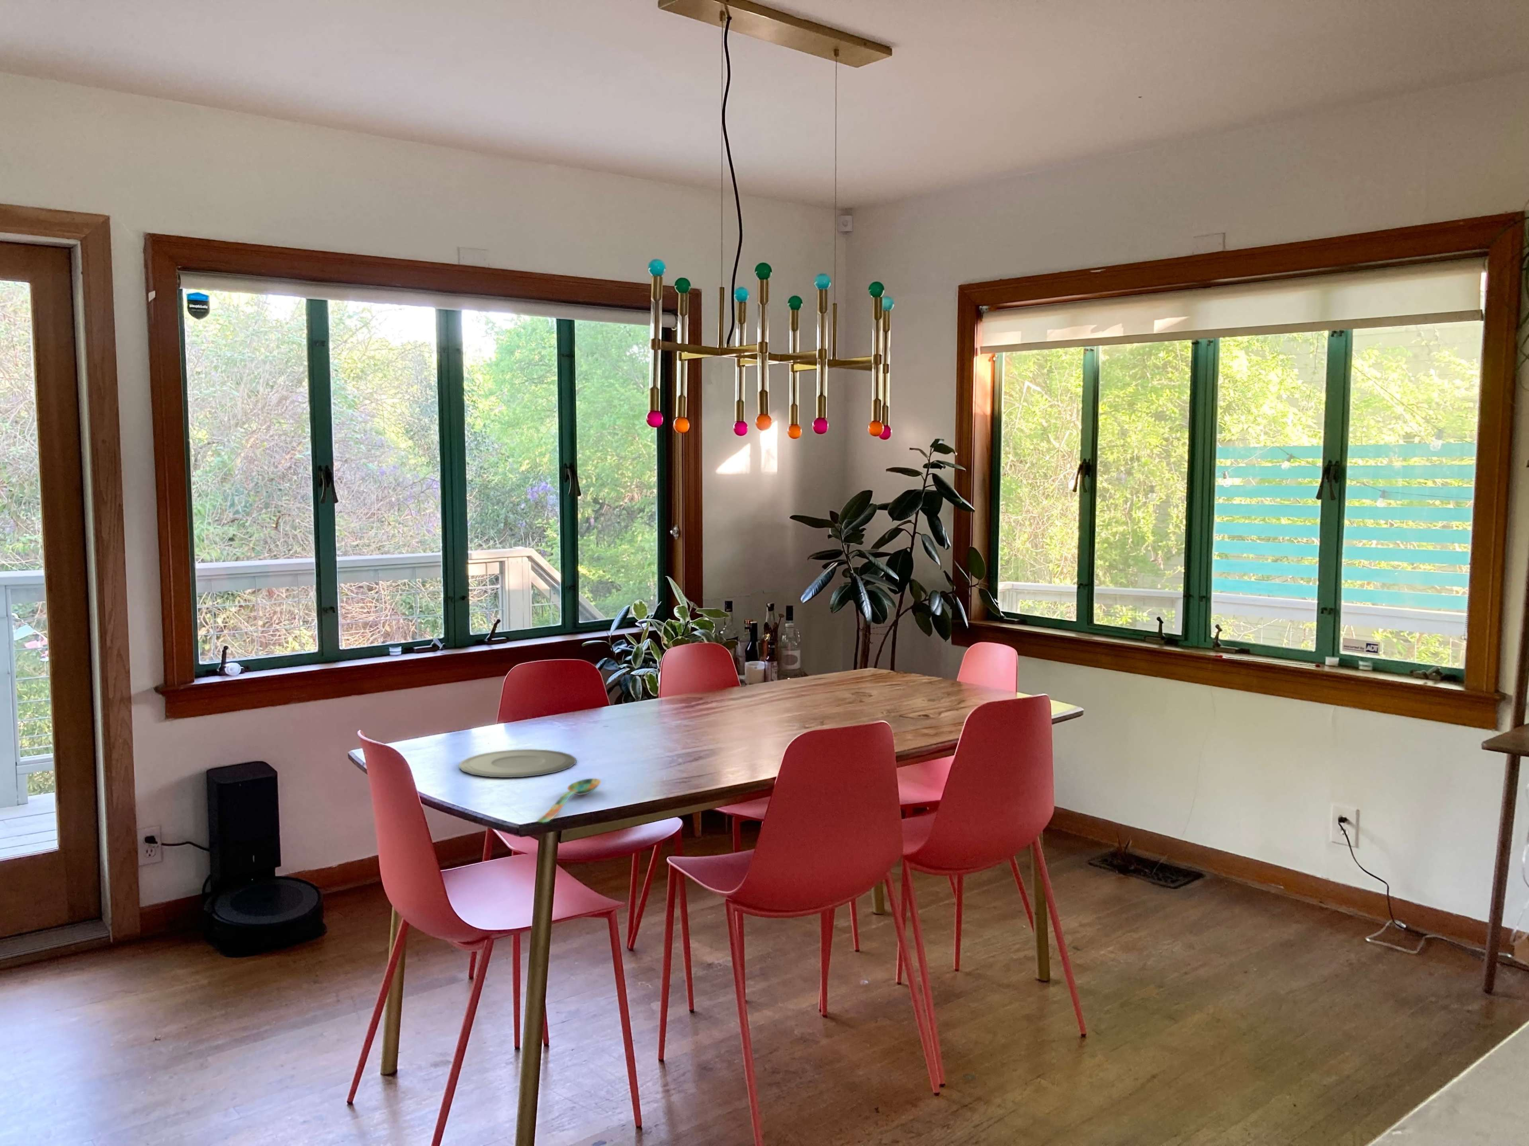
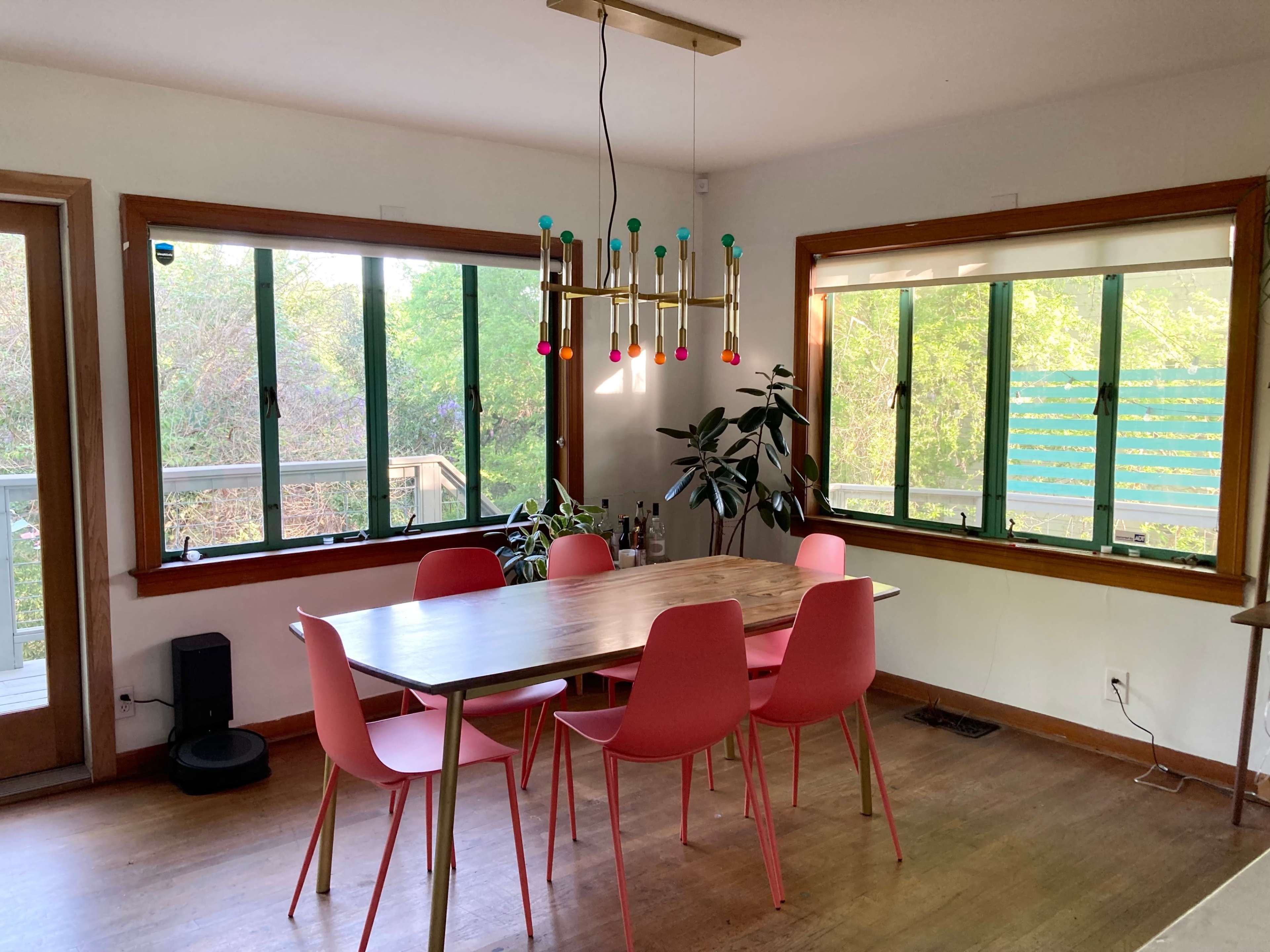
- plate (518, 762)
- spoon (568, 798)
